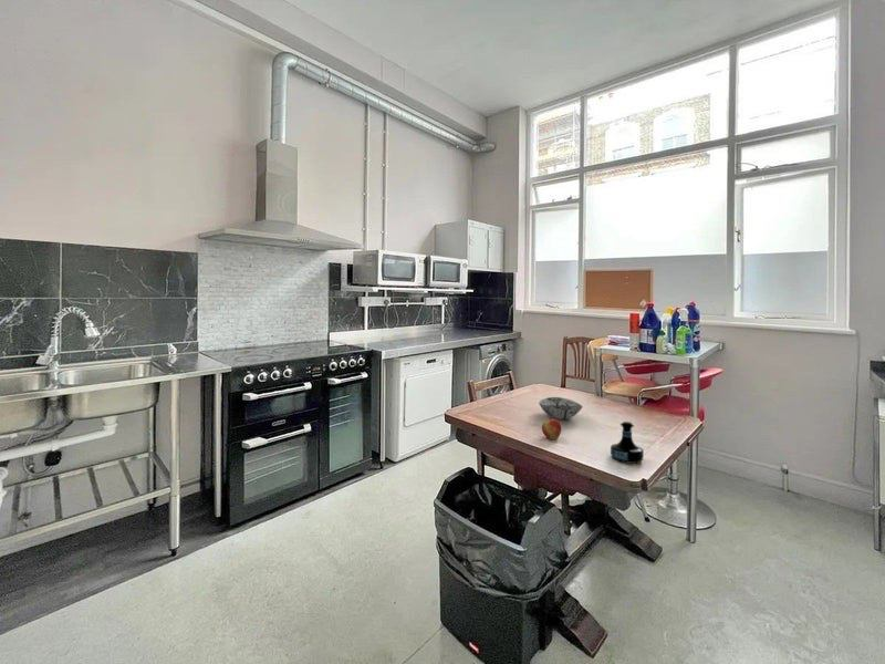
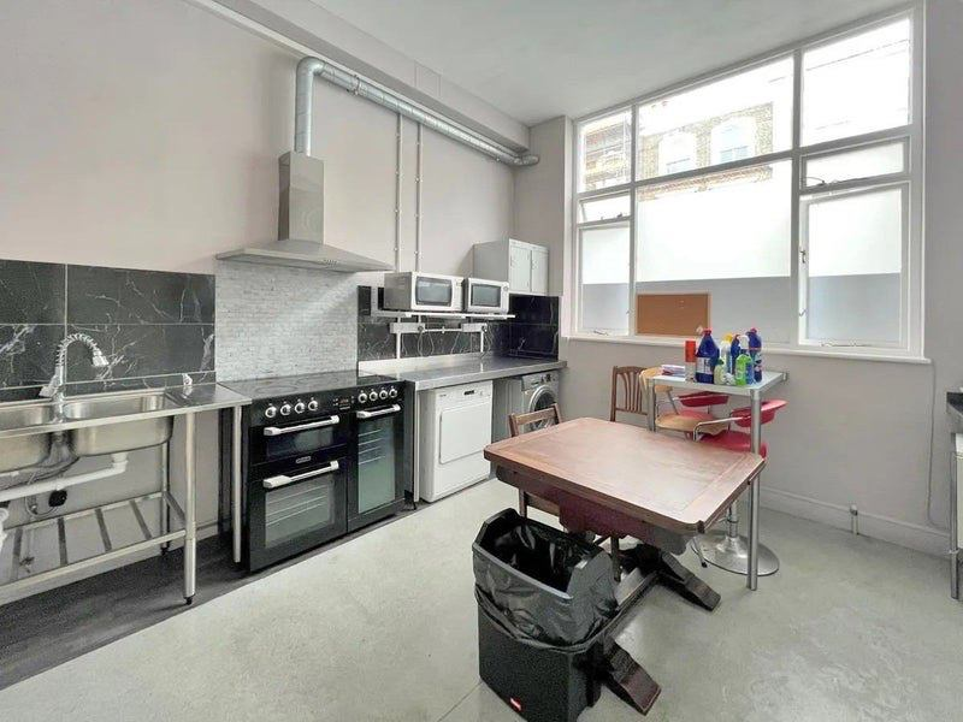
- apple (551, 427)
- decorative bowl (560, 409)
- tequila bottle (626, 440)
